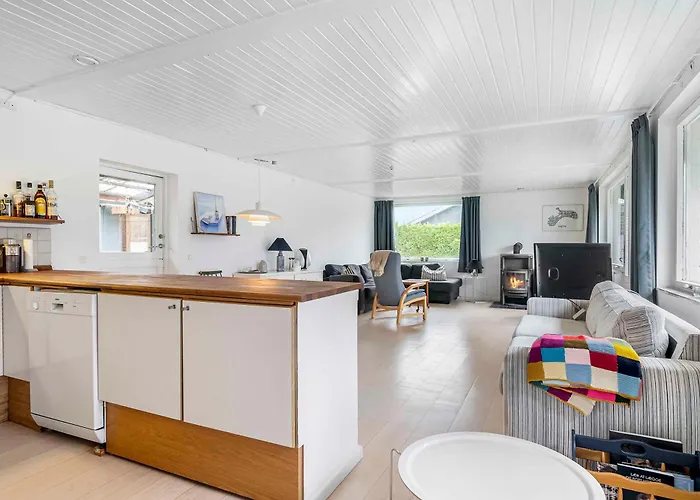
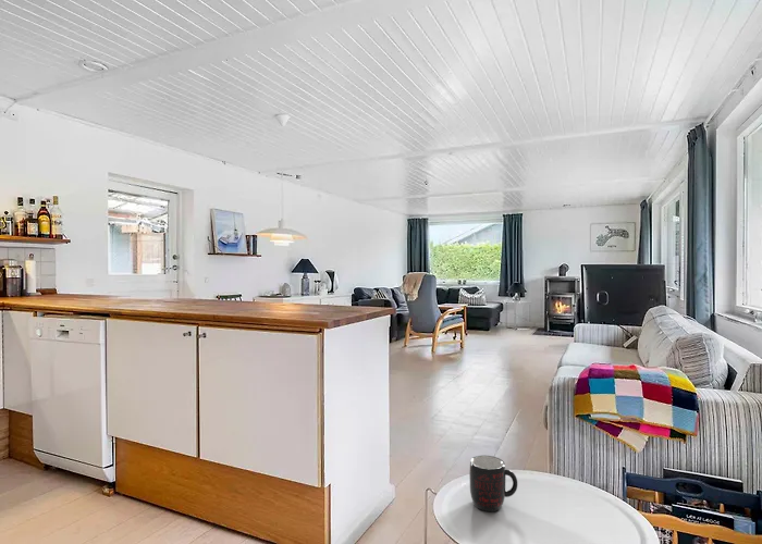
+ mug (493, 483)
